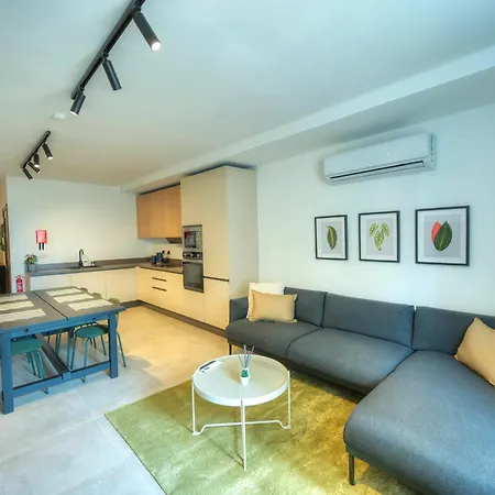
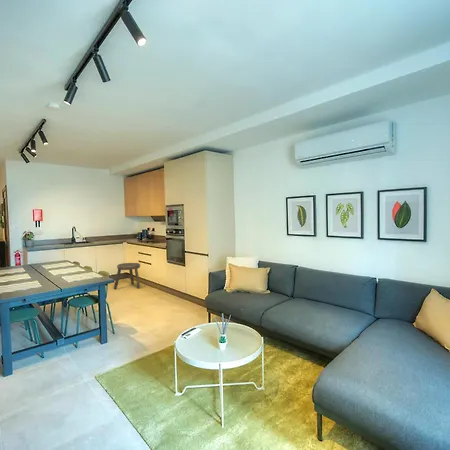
+ stool (130, 275)
